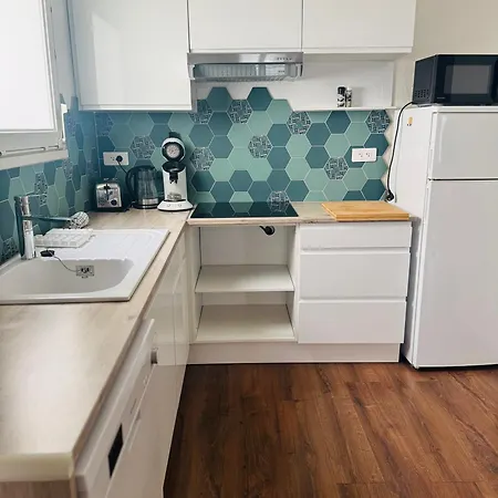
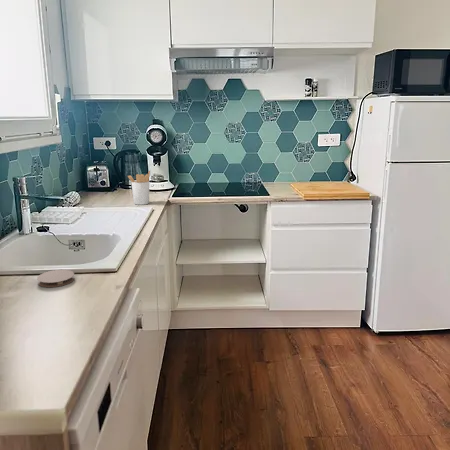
+ utensil holder (141, 187)
+ coaster (56, 278)
